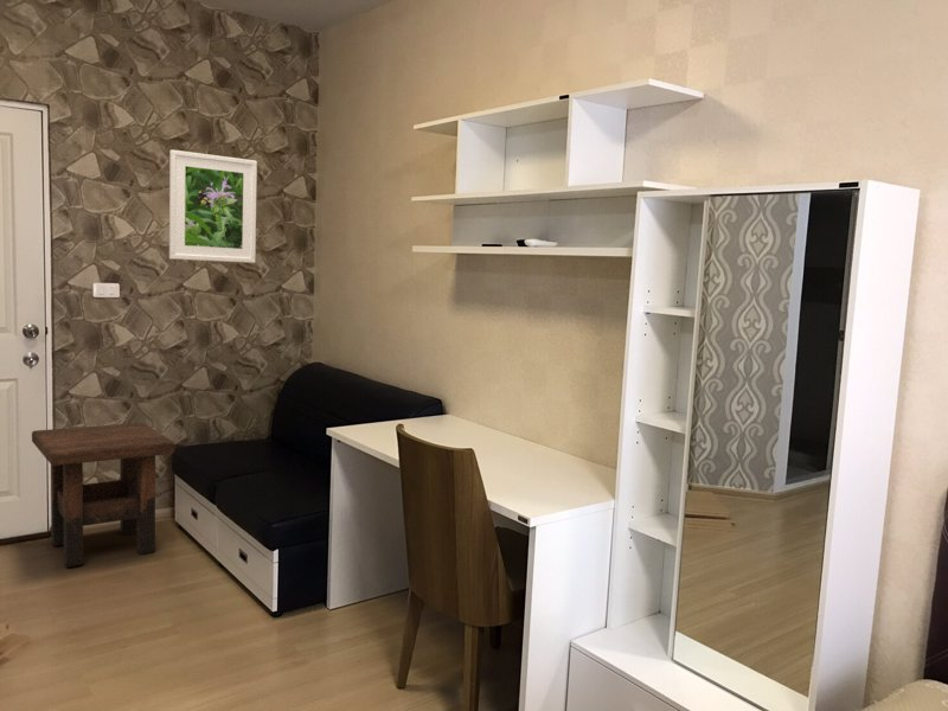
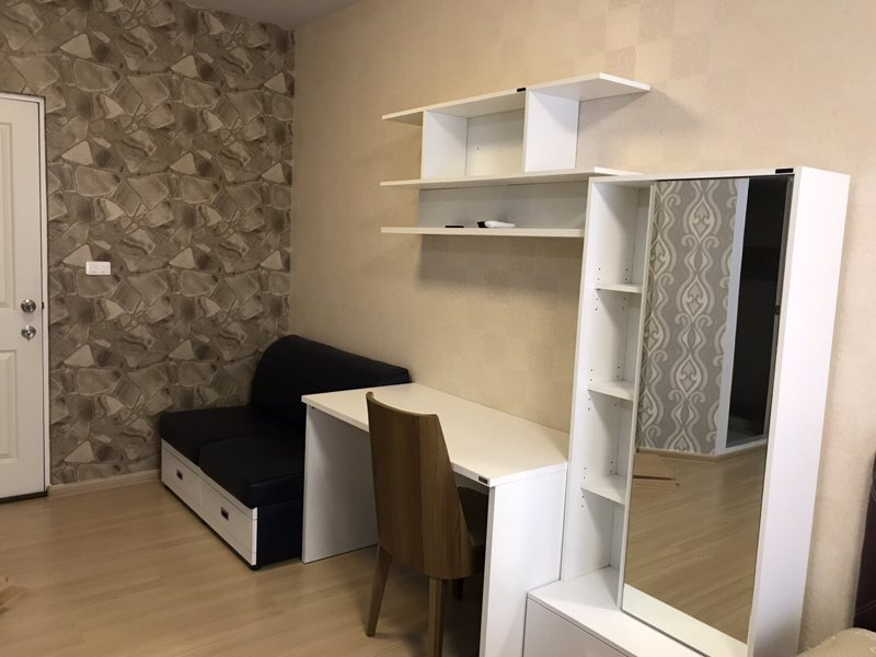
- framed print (213, 209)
- side table (102, 492)
